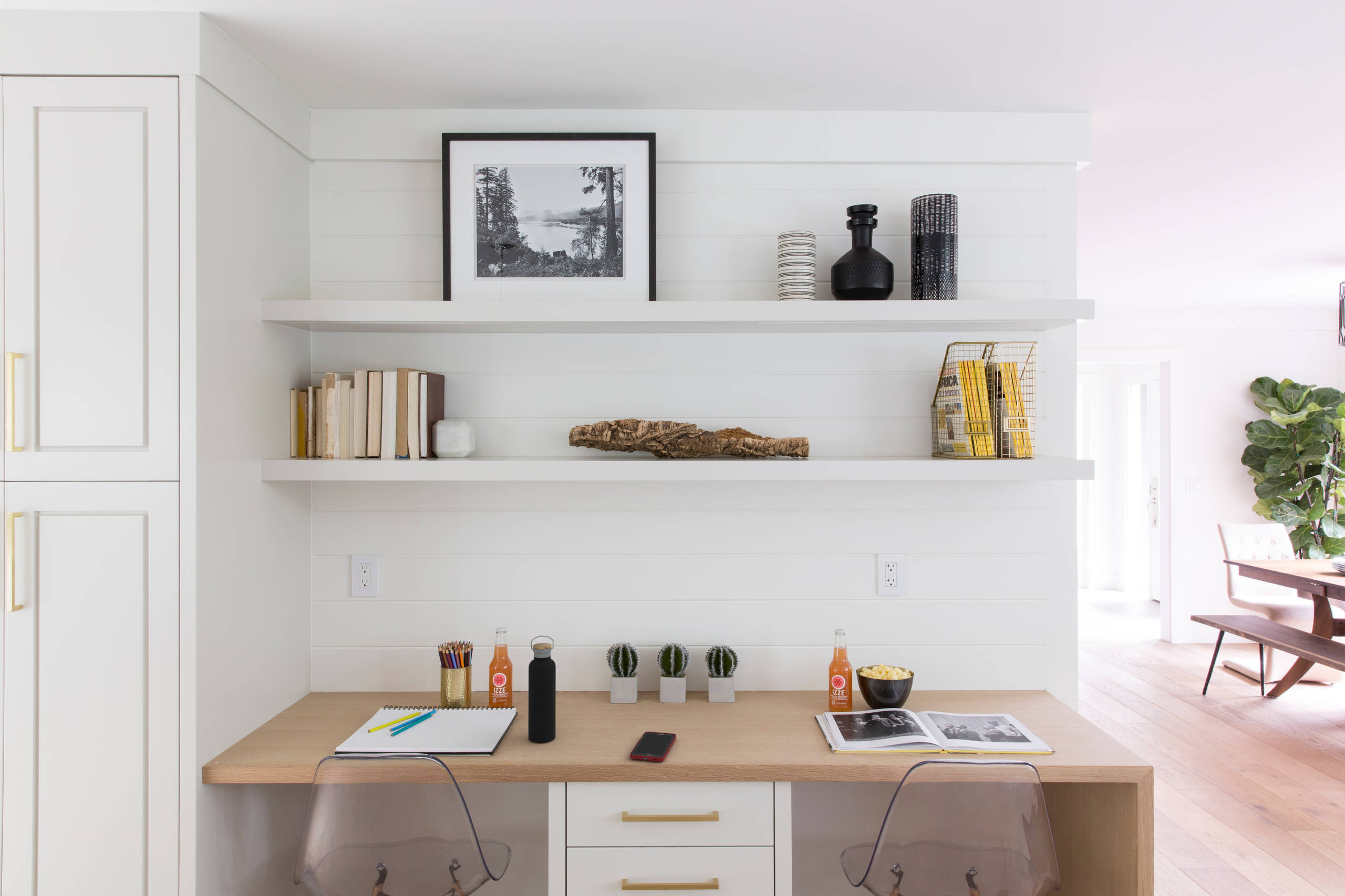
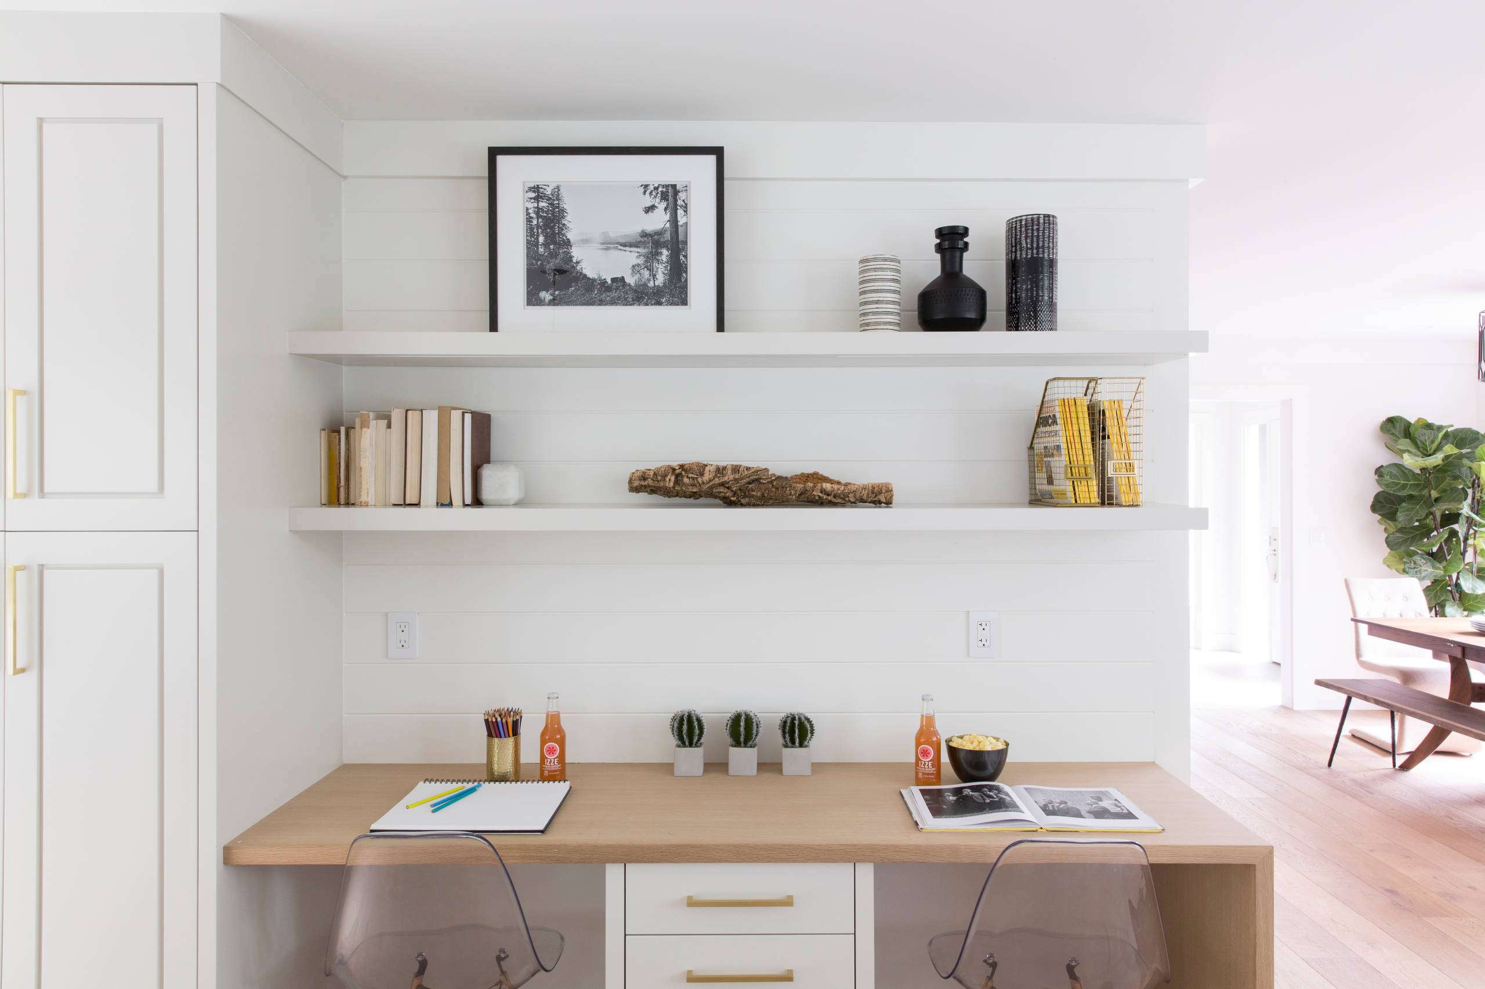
- cell phone (654, 746)
- water bottle (542, 686)
